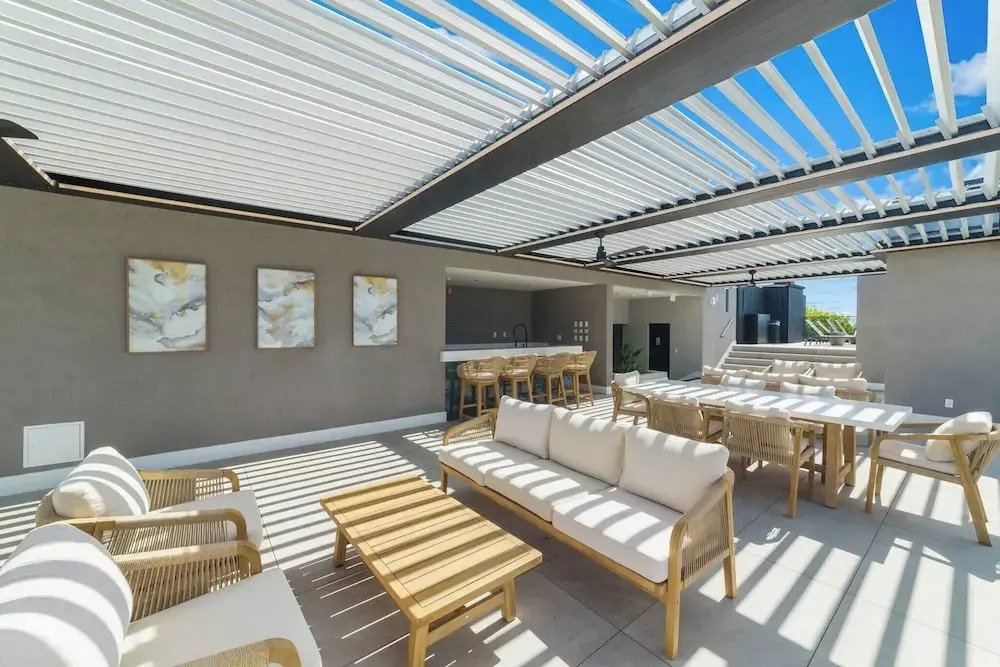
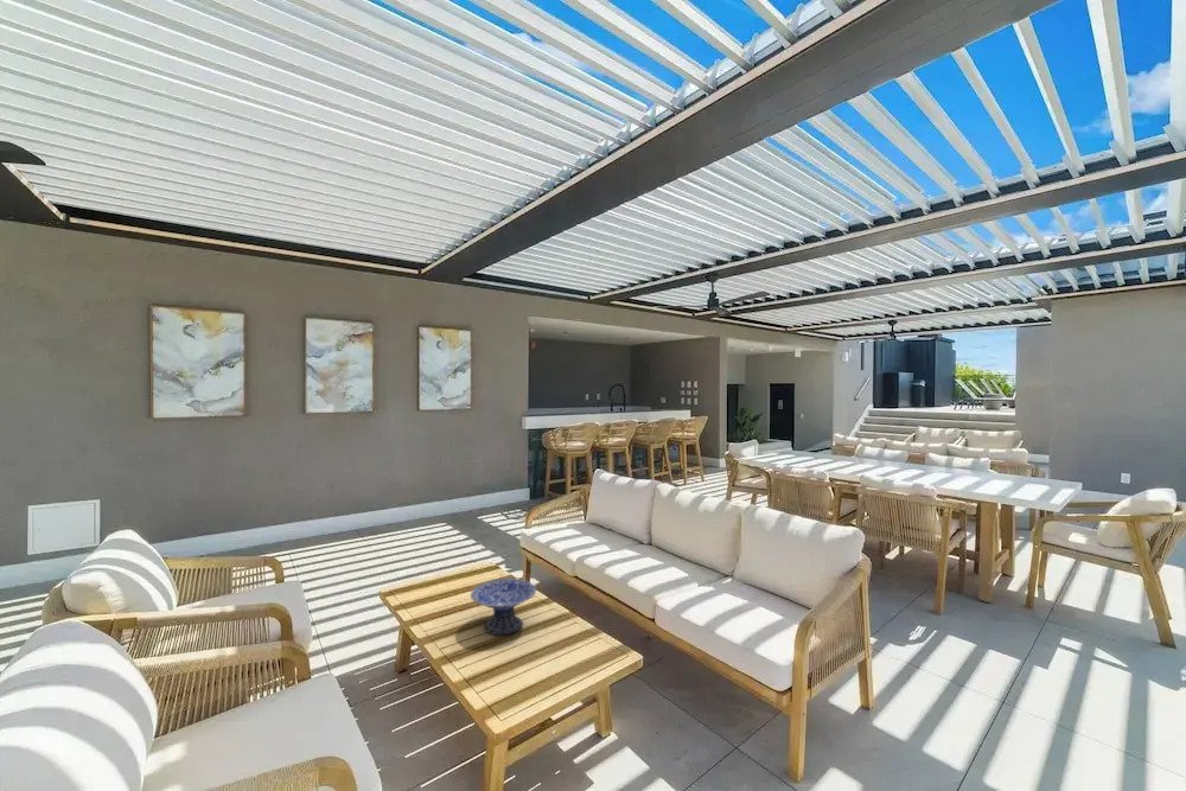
+ decorative bowl (503, 607)
